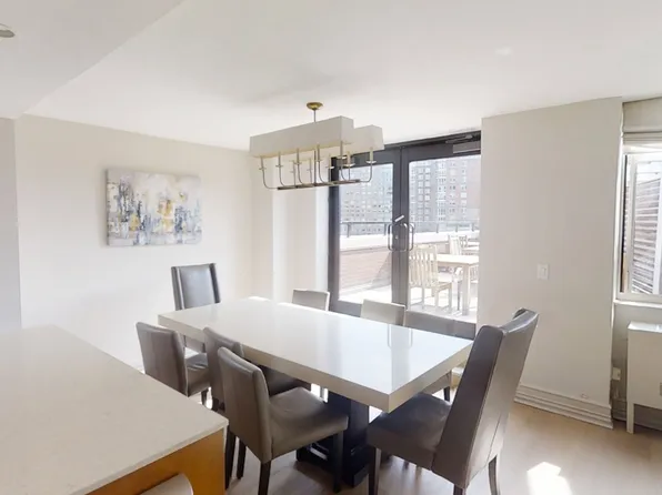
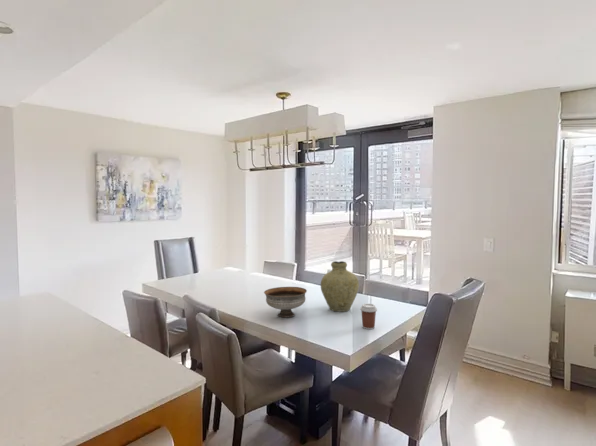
+ bowl (285, 302)
+ vase (339, 285)
+ coffee cup (368, 316)
